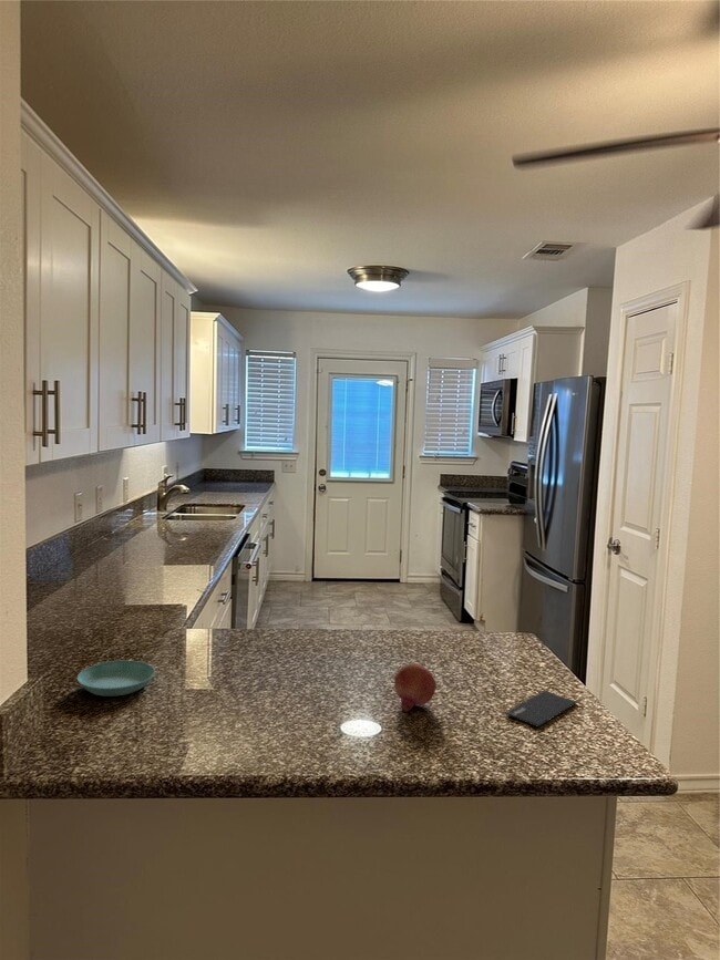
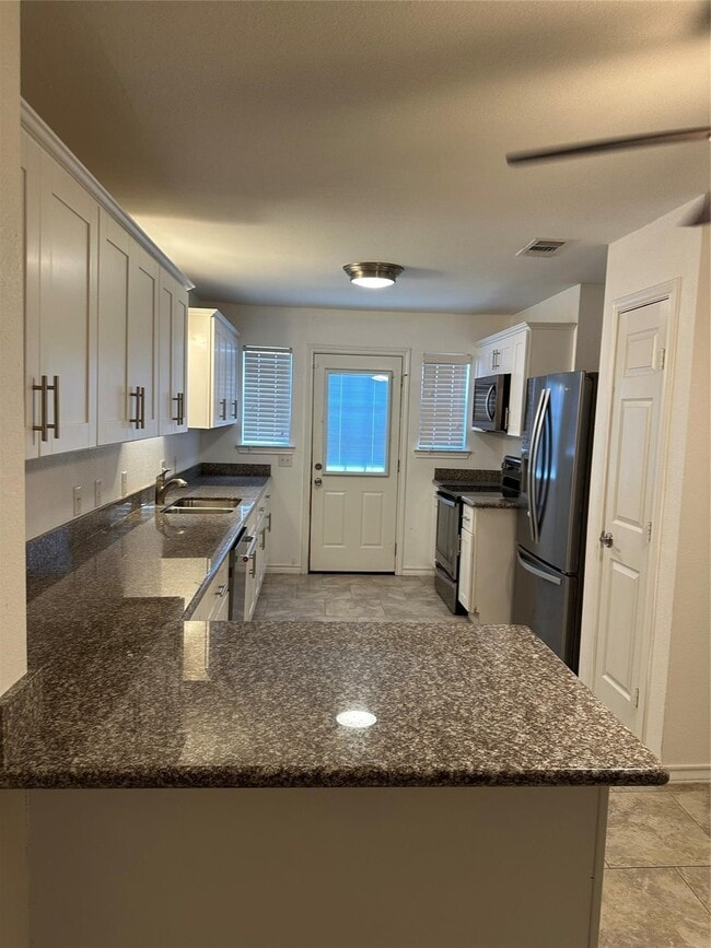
- saucer (116, 679)
- smartphone (541, 706)
- fruit (414, 684)
